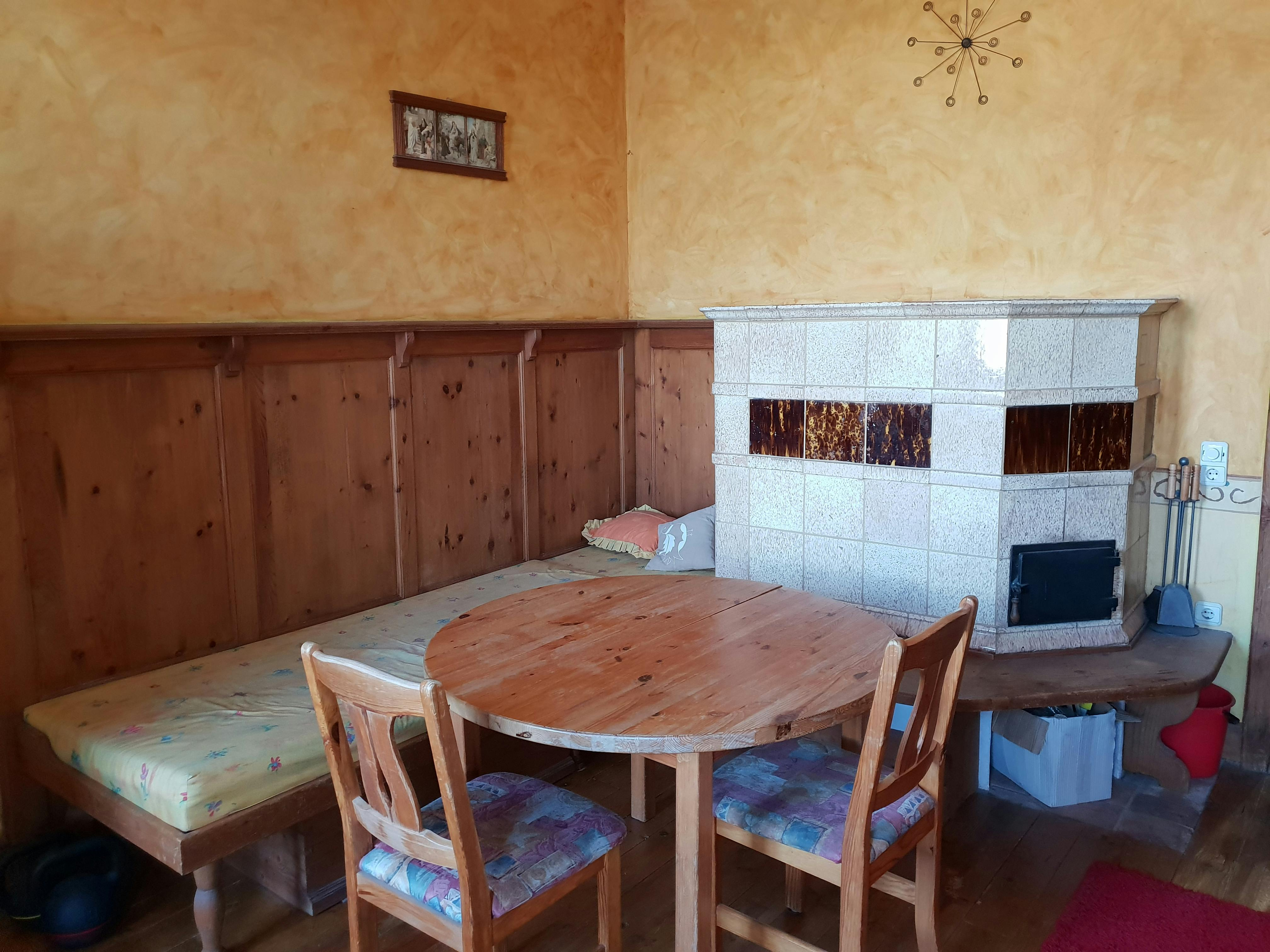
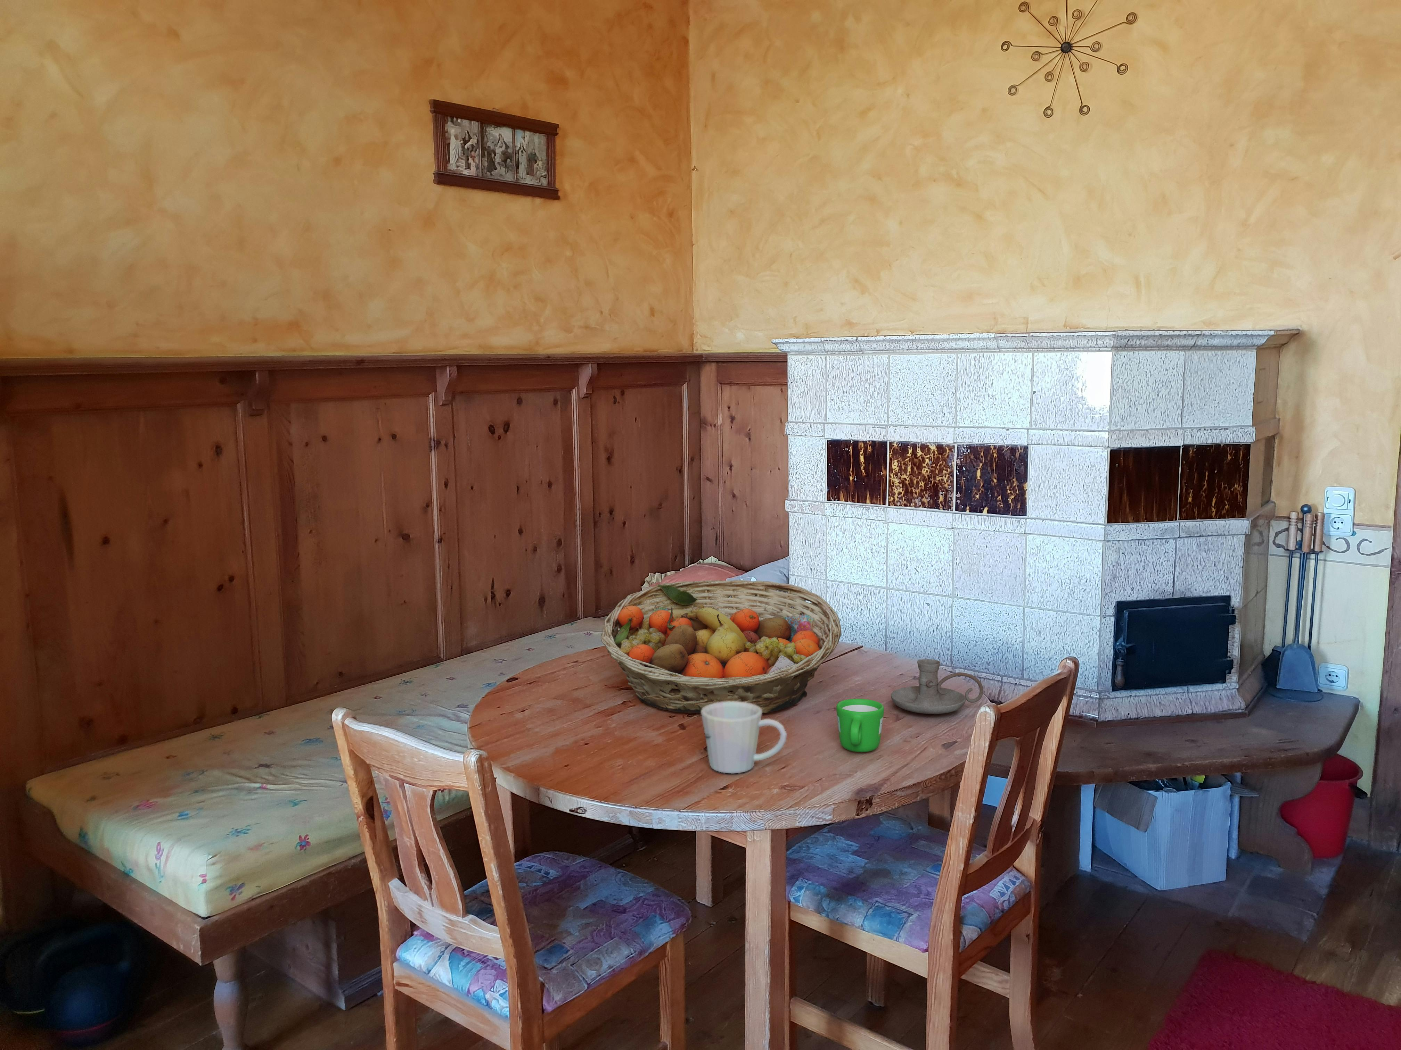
+ candle holder (937, 685)
+ mug (745, 739)
+ fruit basket (720, 644)
+ mug (858, 729)
